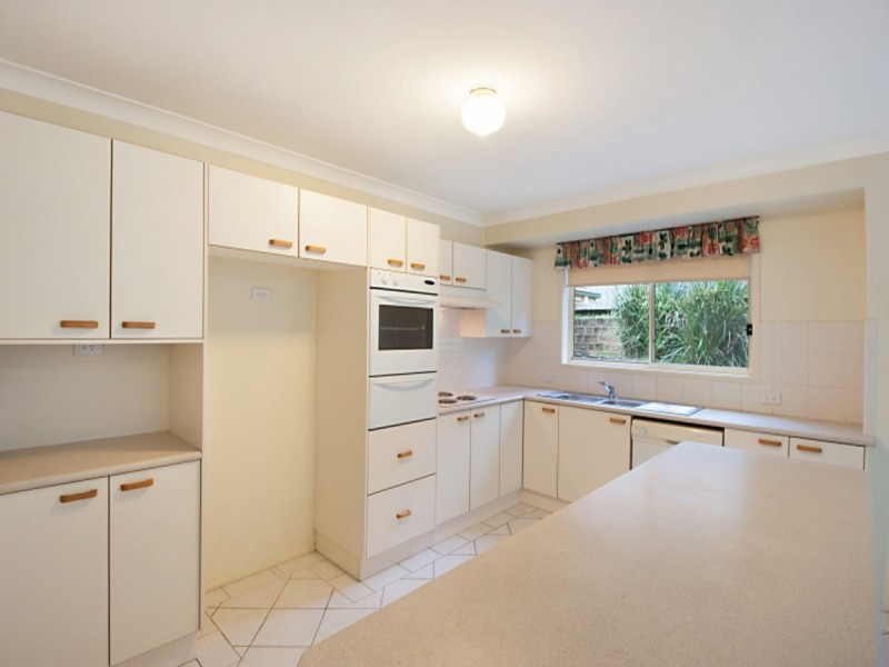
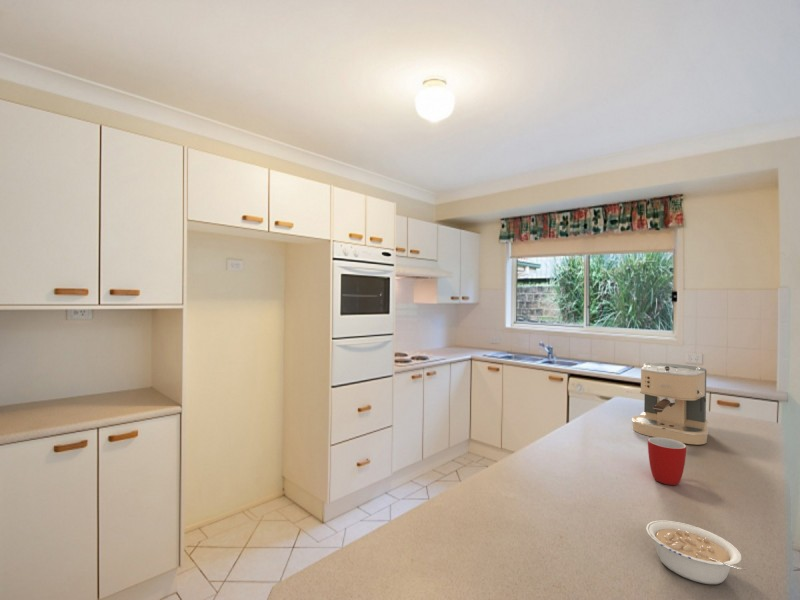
+ coffee maker (669, 399)
+ mug (668, 460)
+ legume (694, 552)
